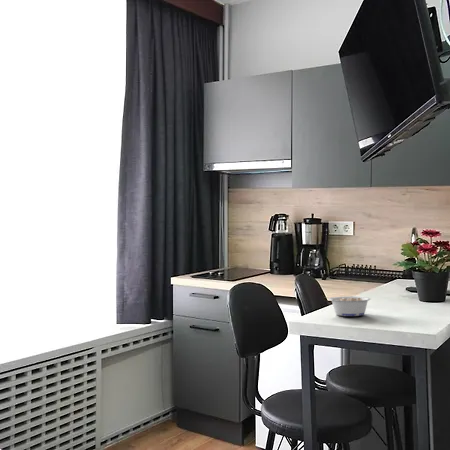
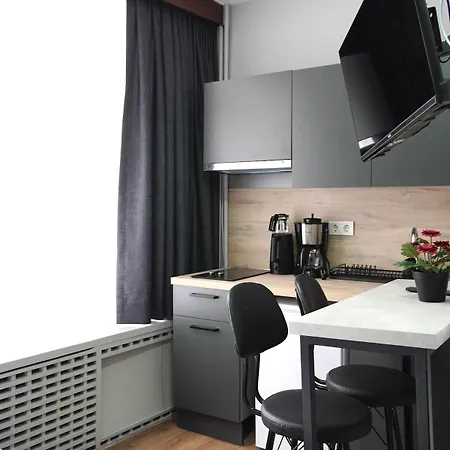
- legume (349, 305)
